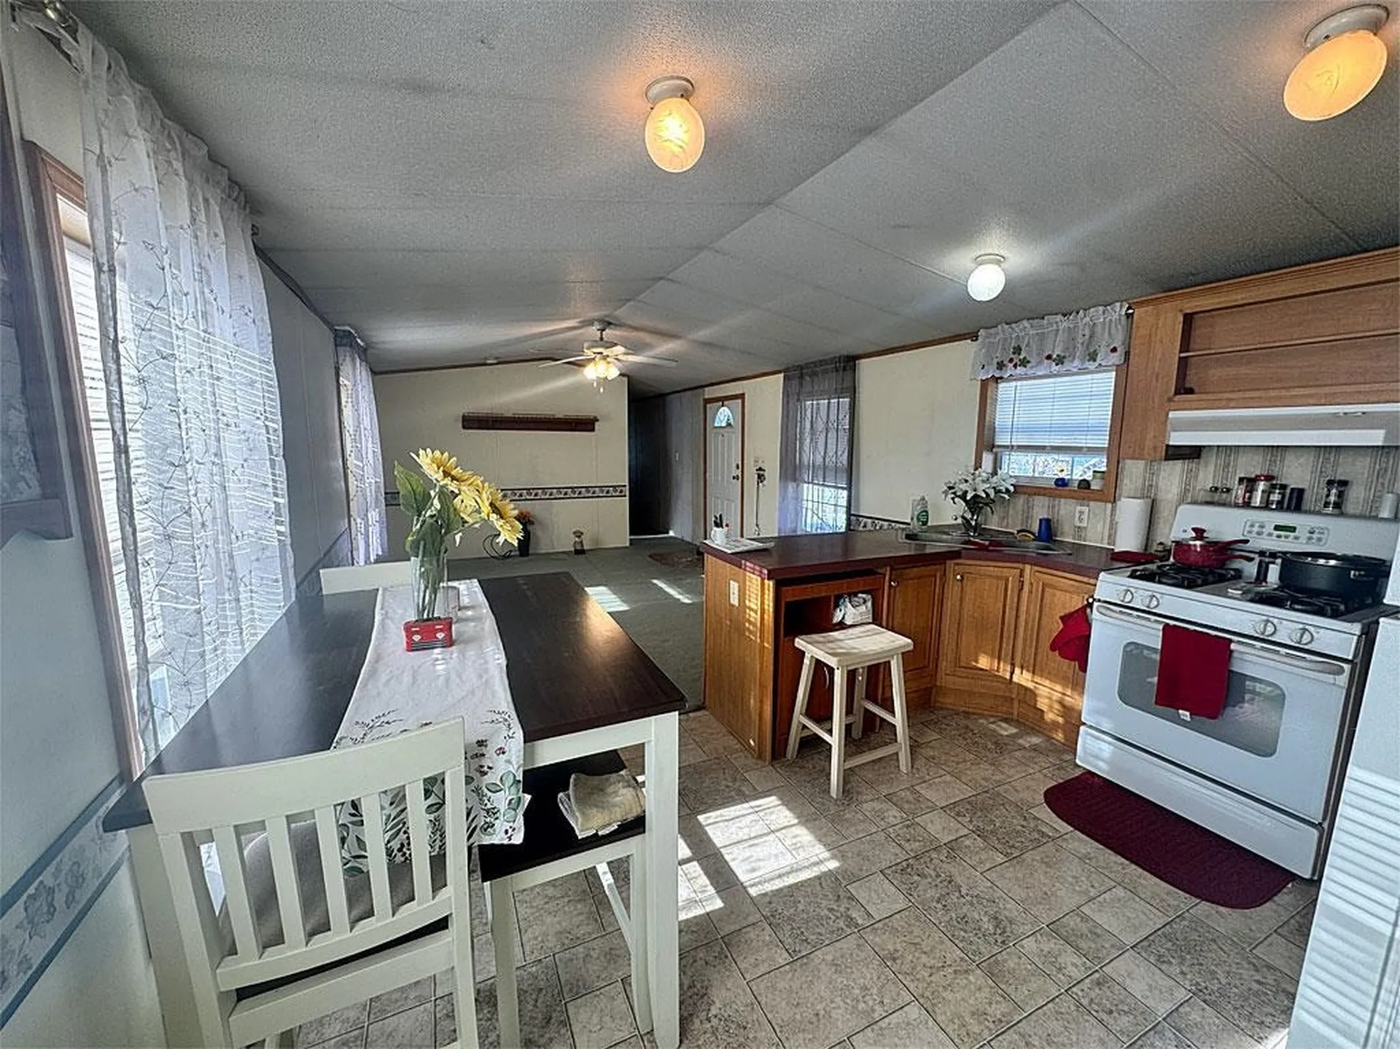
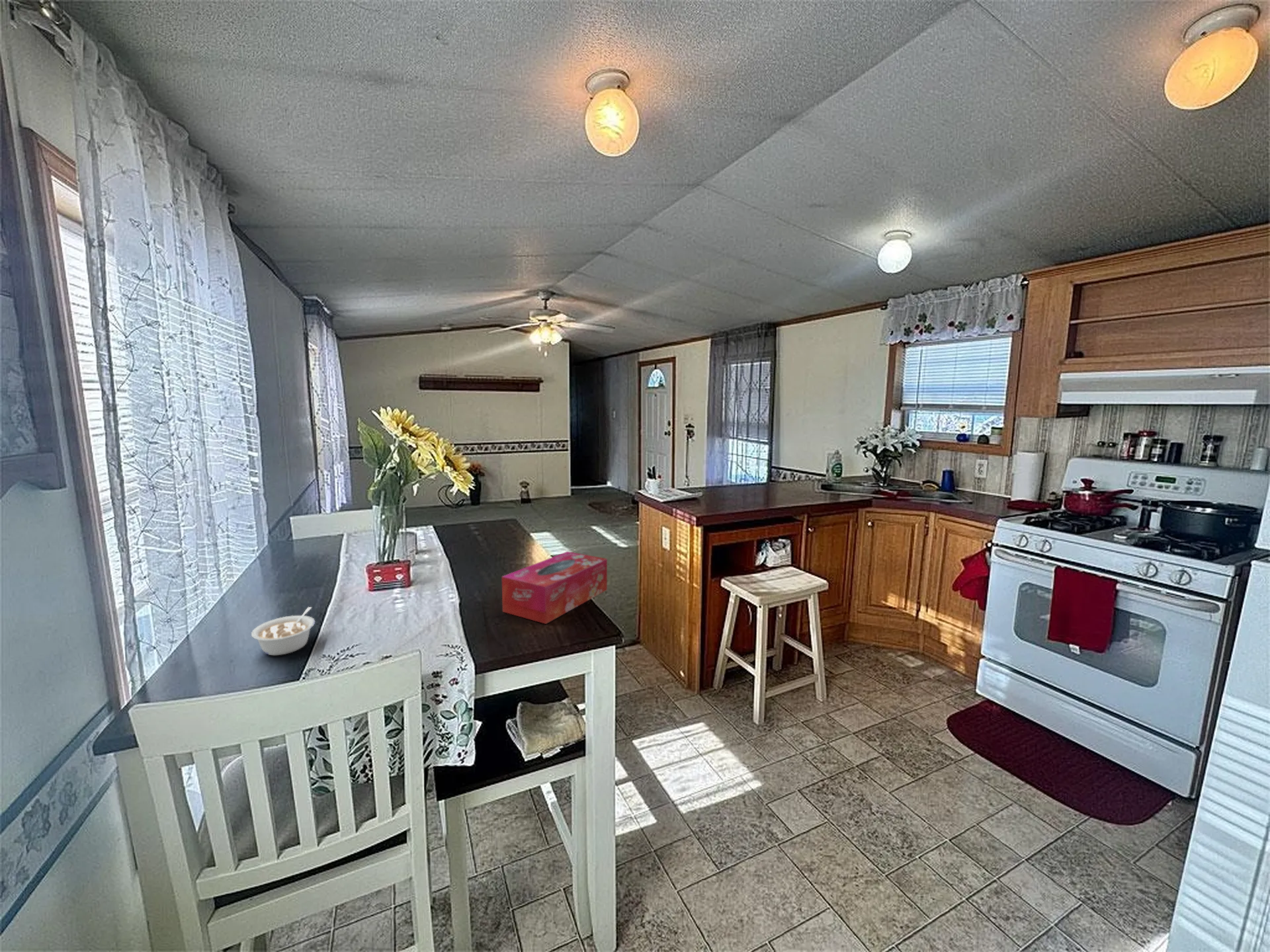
+ legume (284, 633)
+ tissue box (558, 584)
